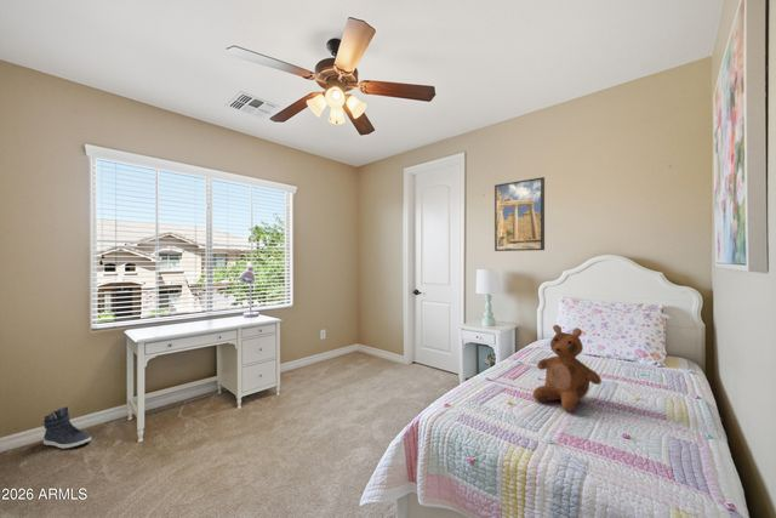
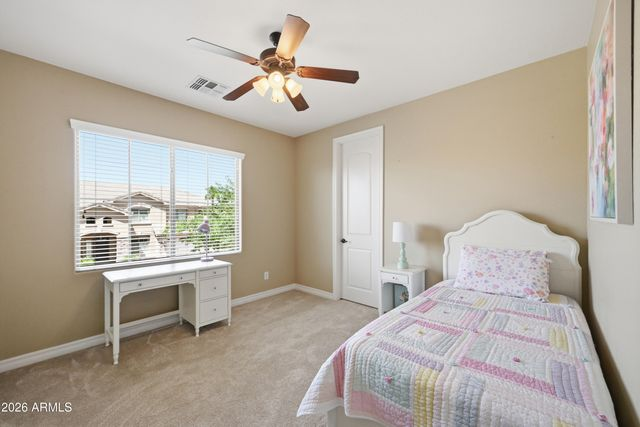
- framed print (518, 216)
- sneaker (67, 426)
- teddy bear (561, 364)
